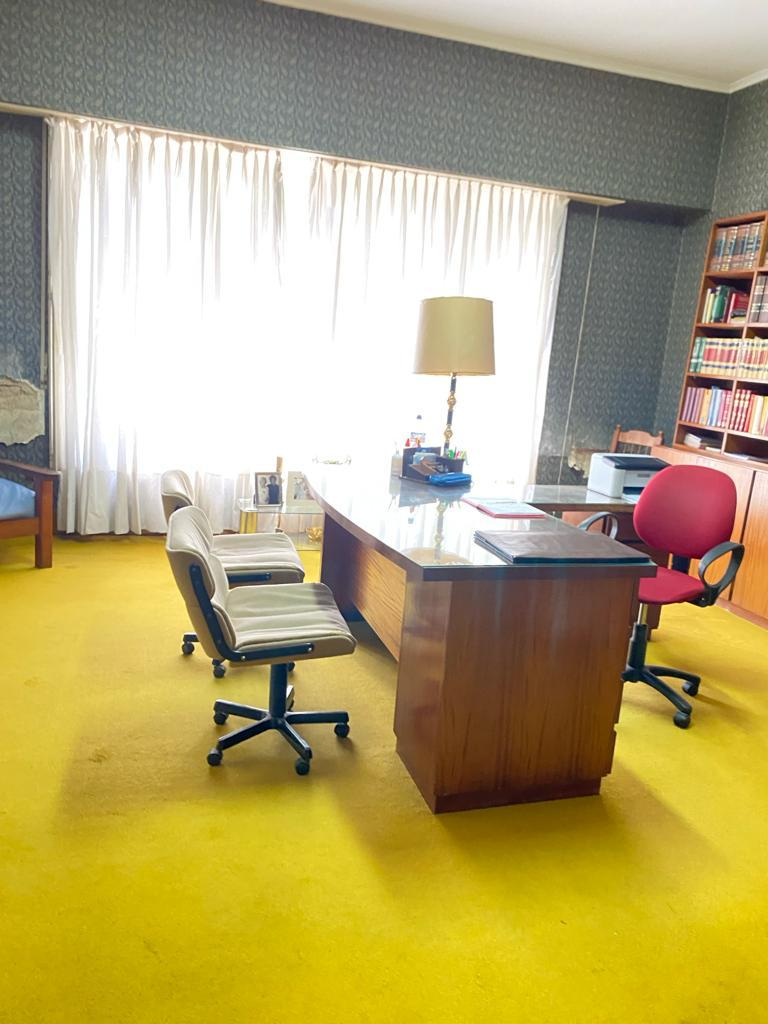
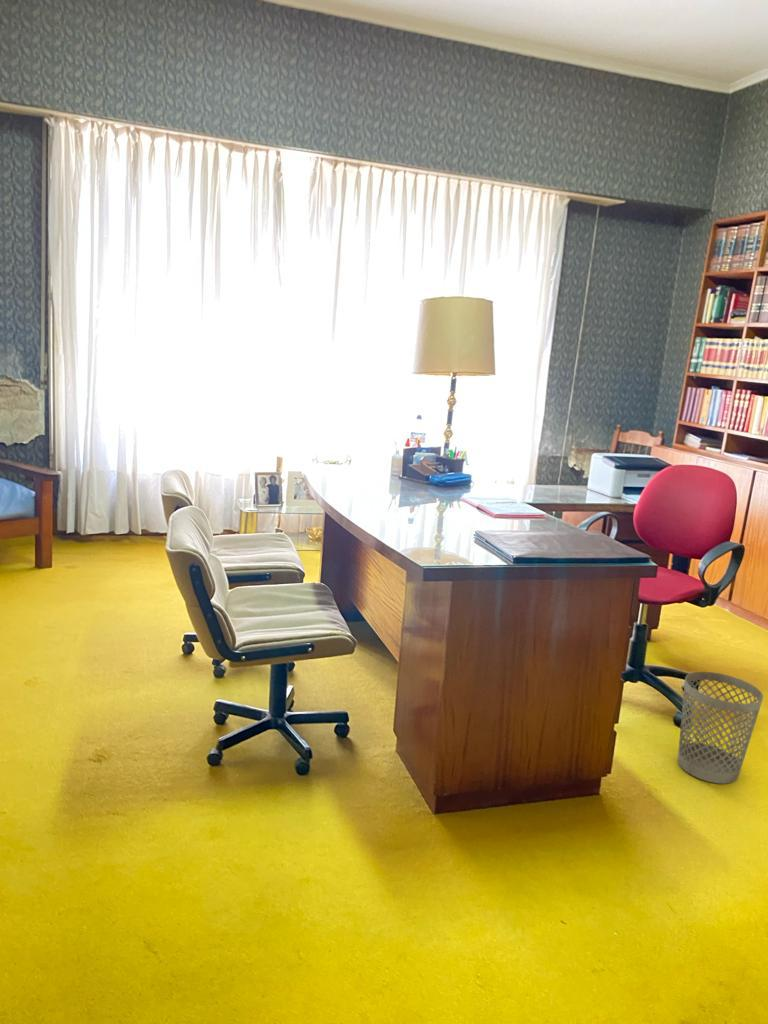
+ wastebasket (715, 727)
